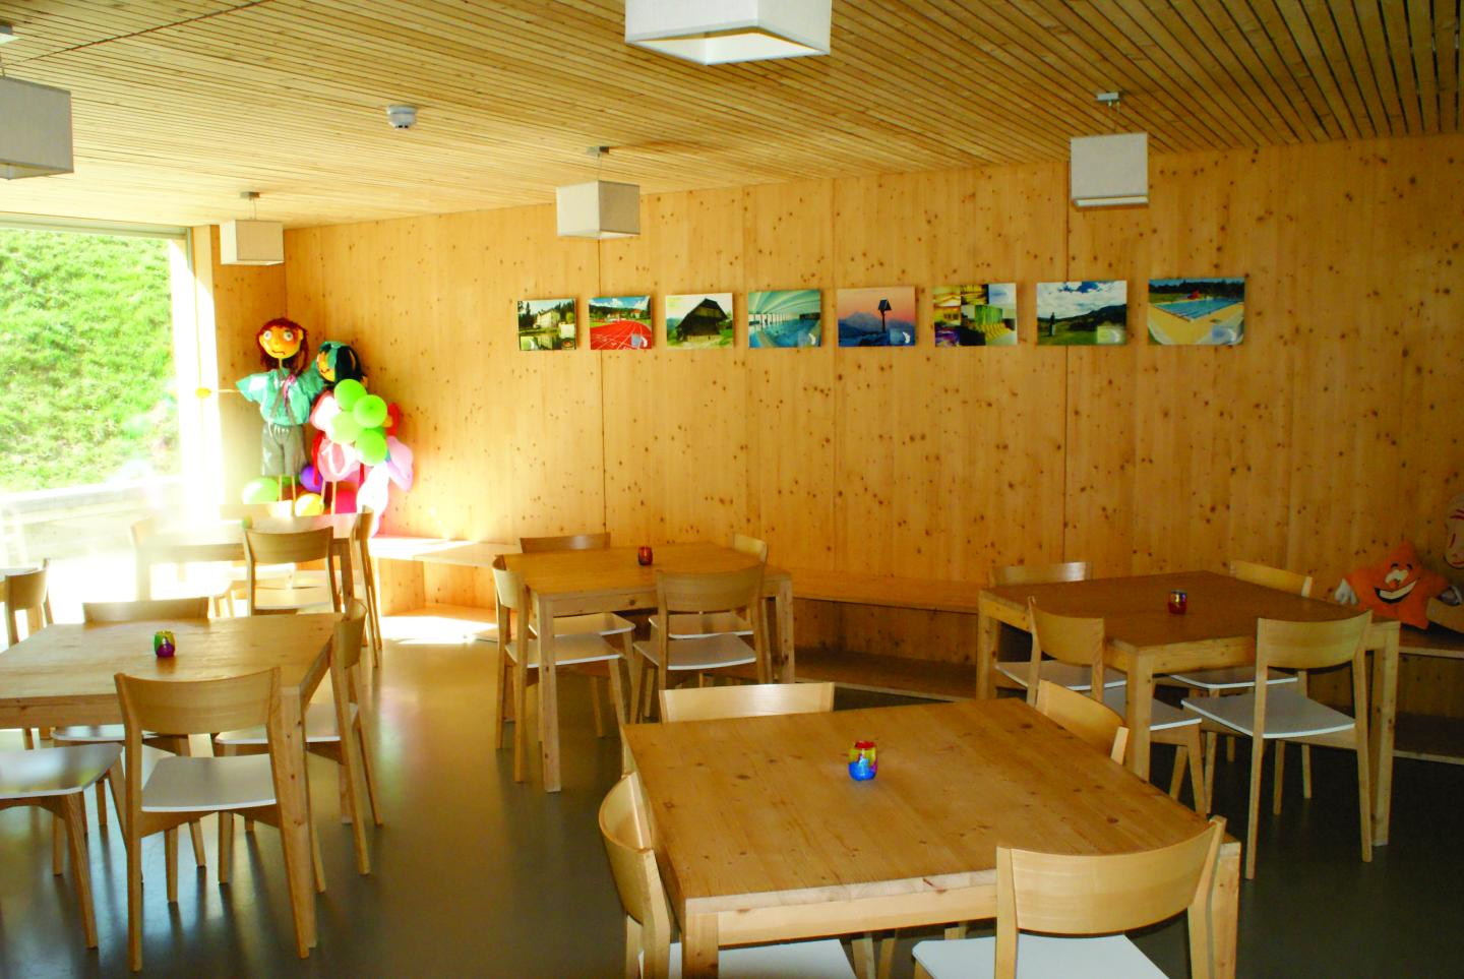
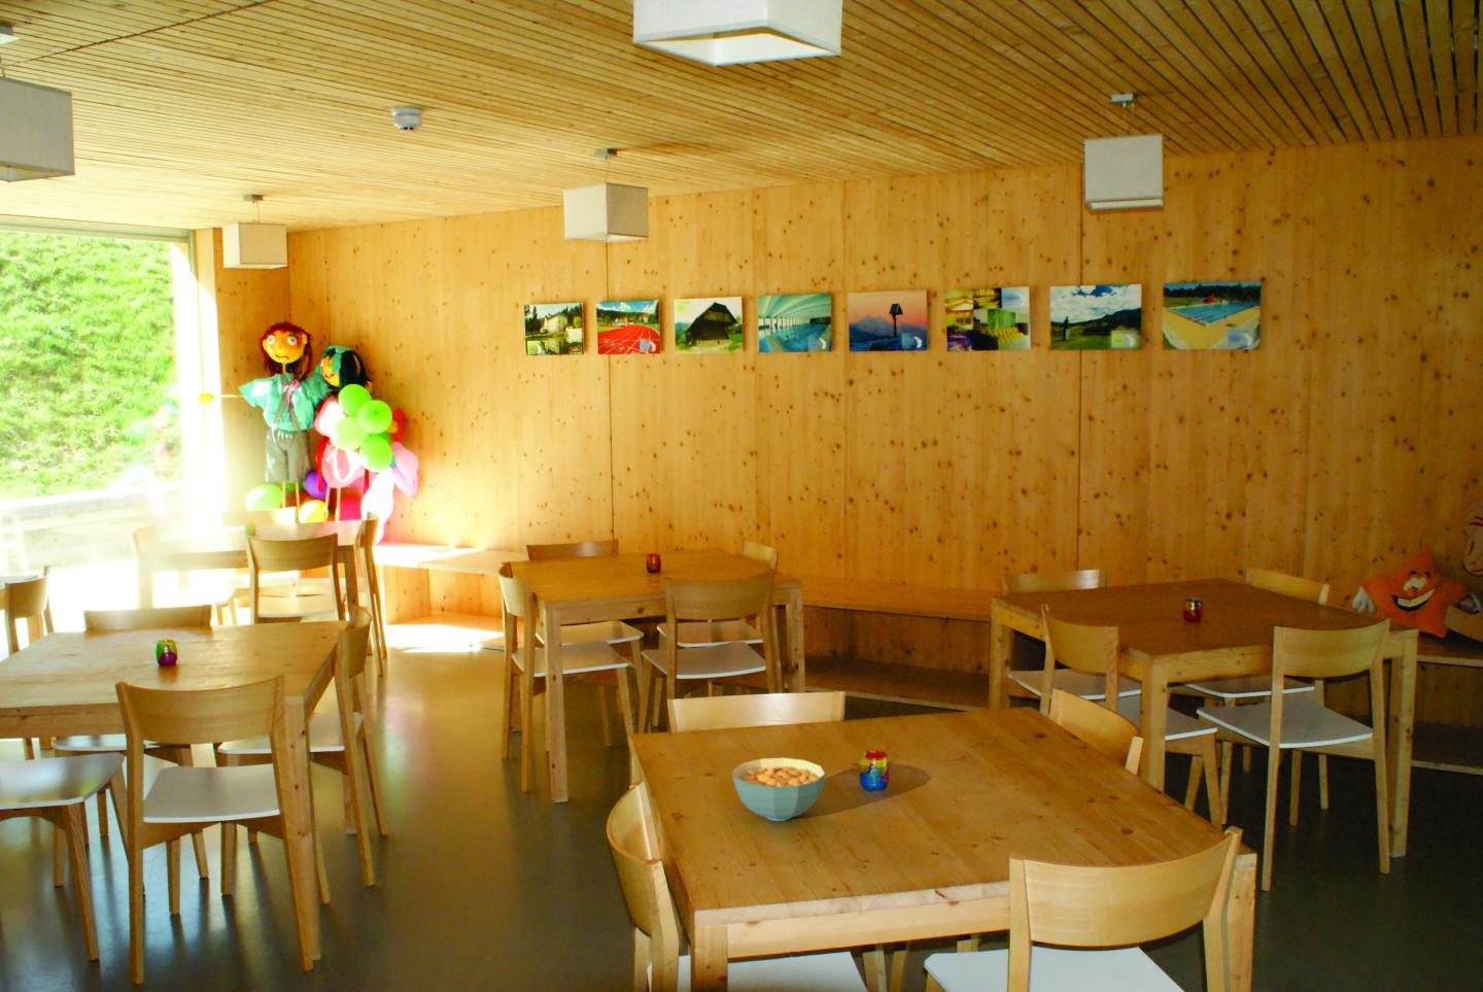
+ cereal bowl (779, 793)
